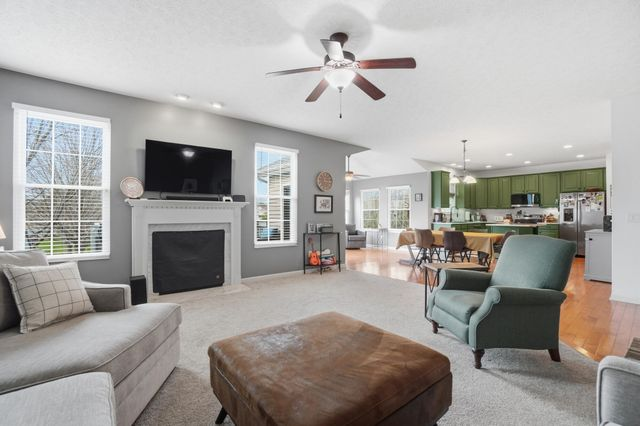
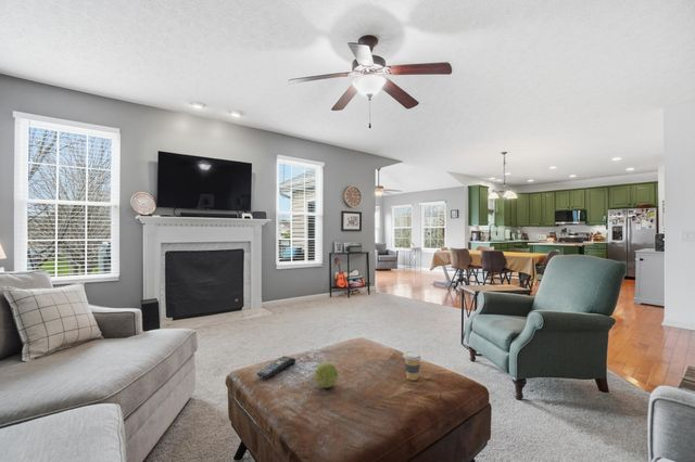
+ decorative ball (326, 374)
+ remote control (277, 365)
+ coffee cup (412, 365)
